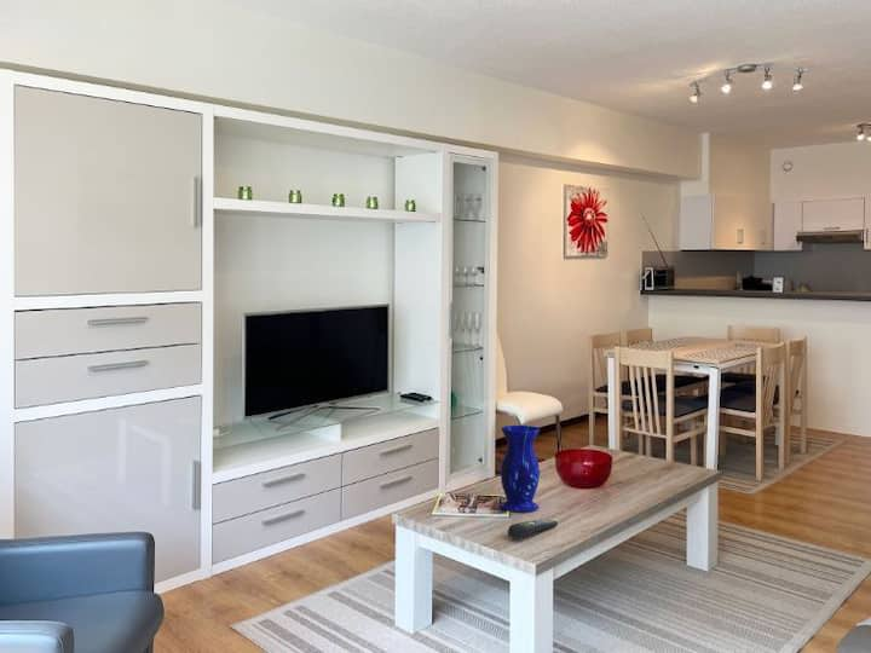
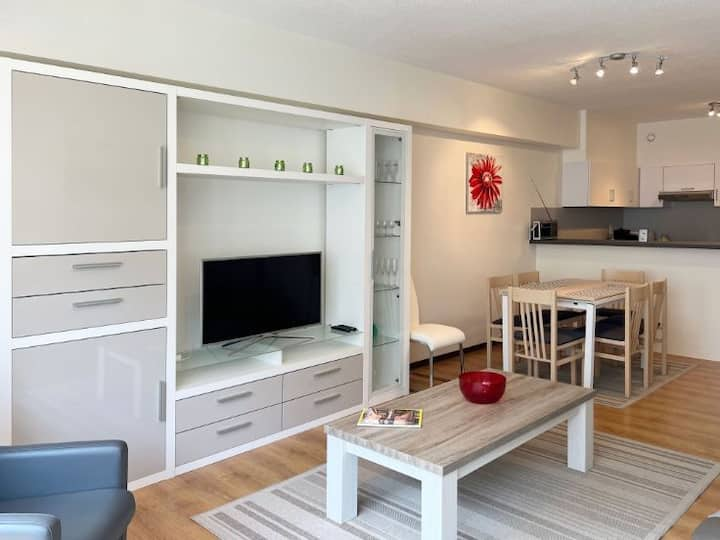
- remote control (532, 526)
- vase (519, 467)
